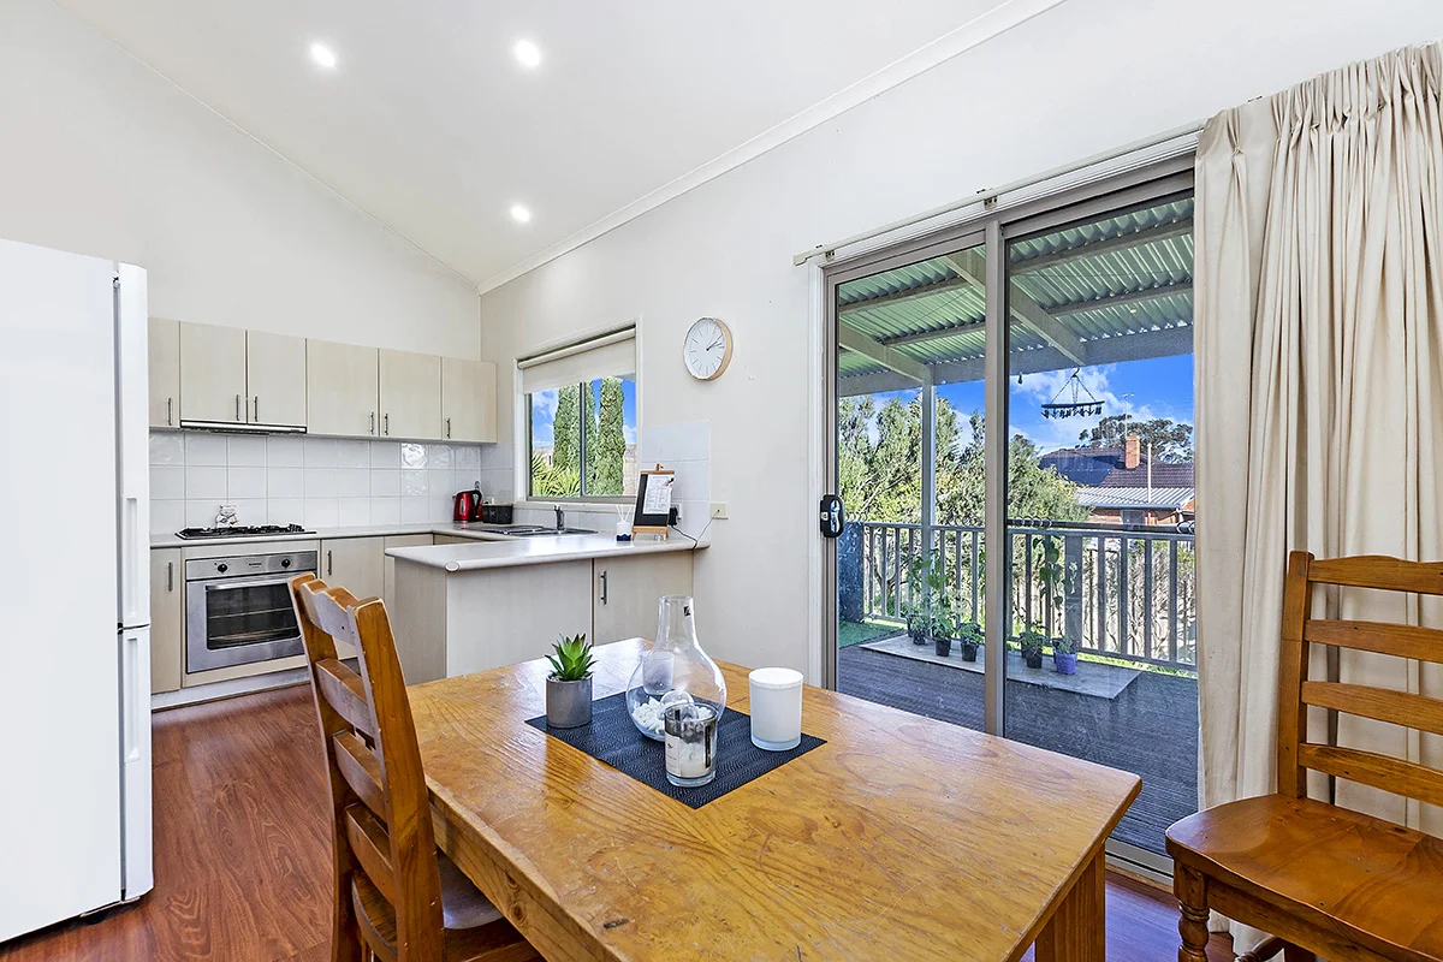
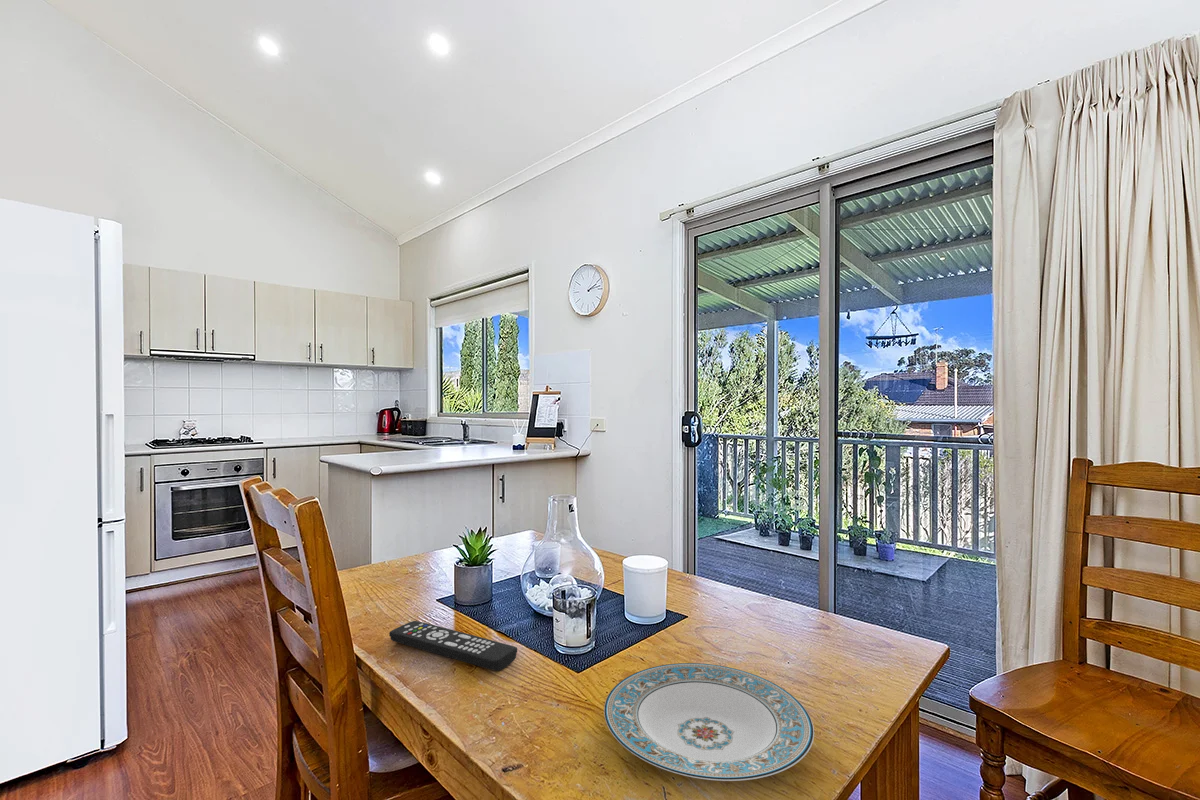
+ plate (705, 723)
+ remote control (451, 644)
